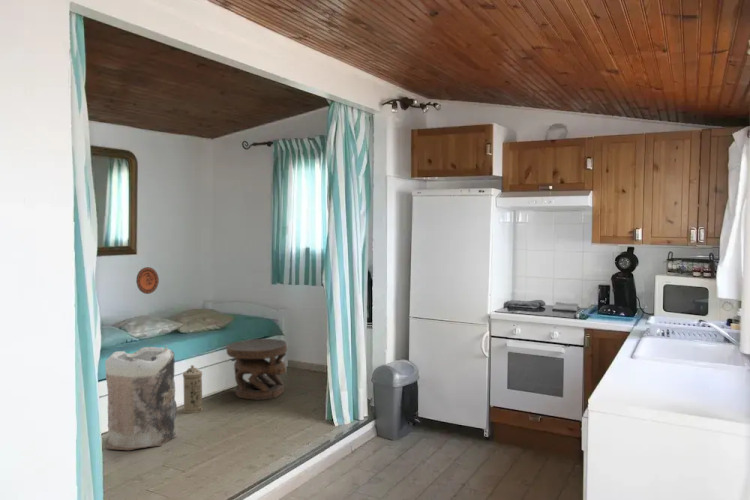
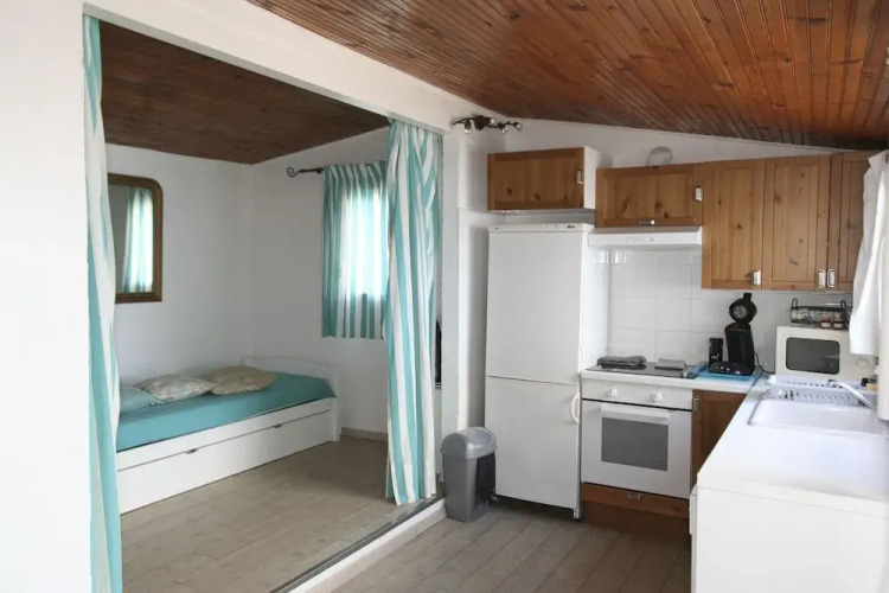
- carved stool (258, 368)
- decorative plate (147, 280)
- water filter (193, 387)
- bag (140, 394)
